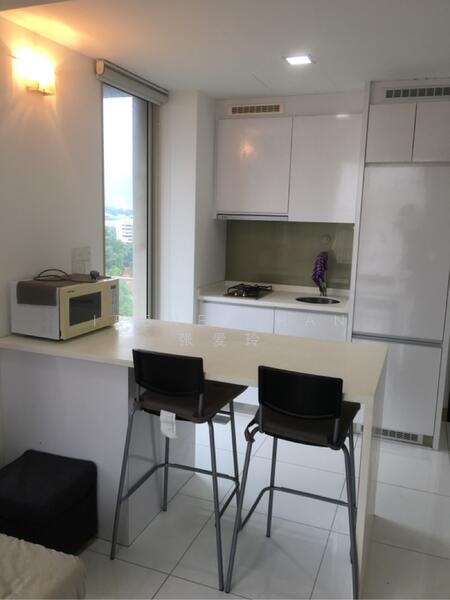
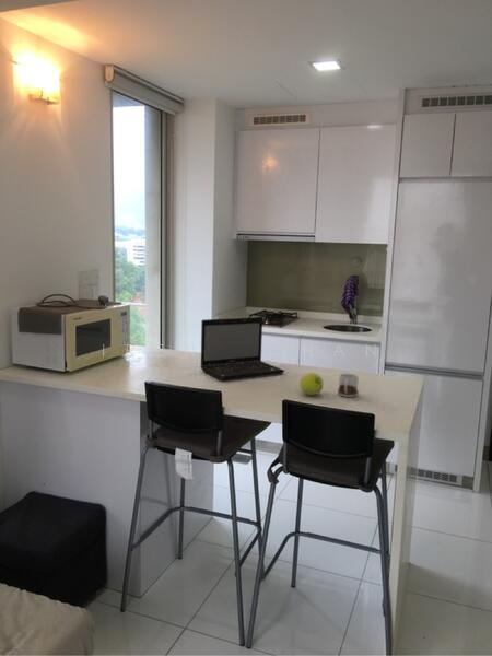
+ laptop (243, 347)
+ mug (348, 386)
+ fruit (311, 384)
